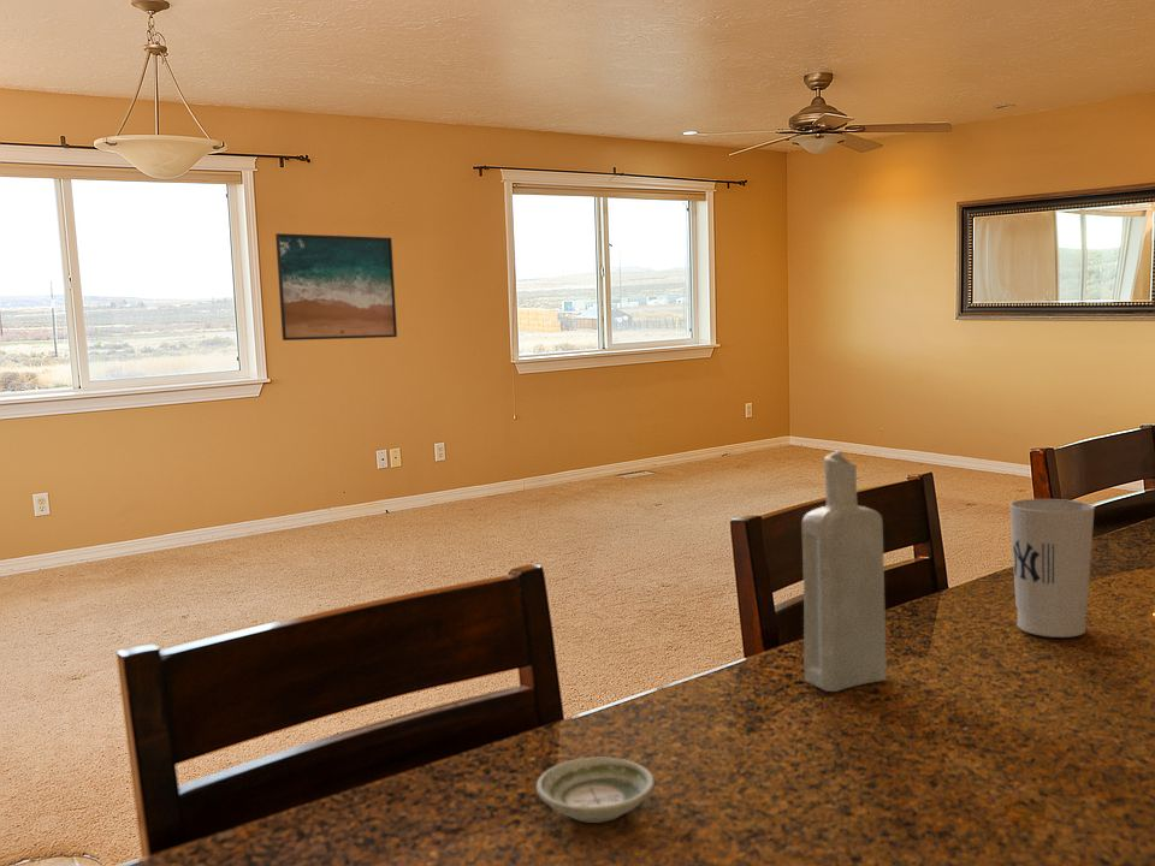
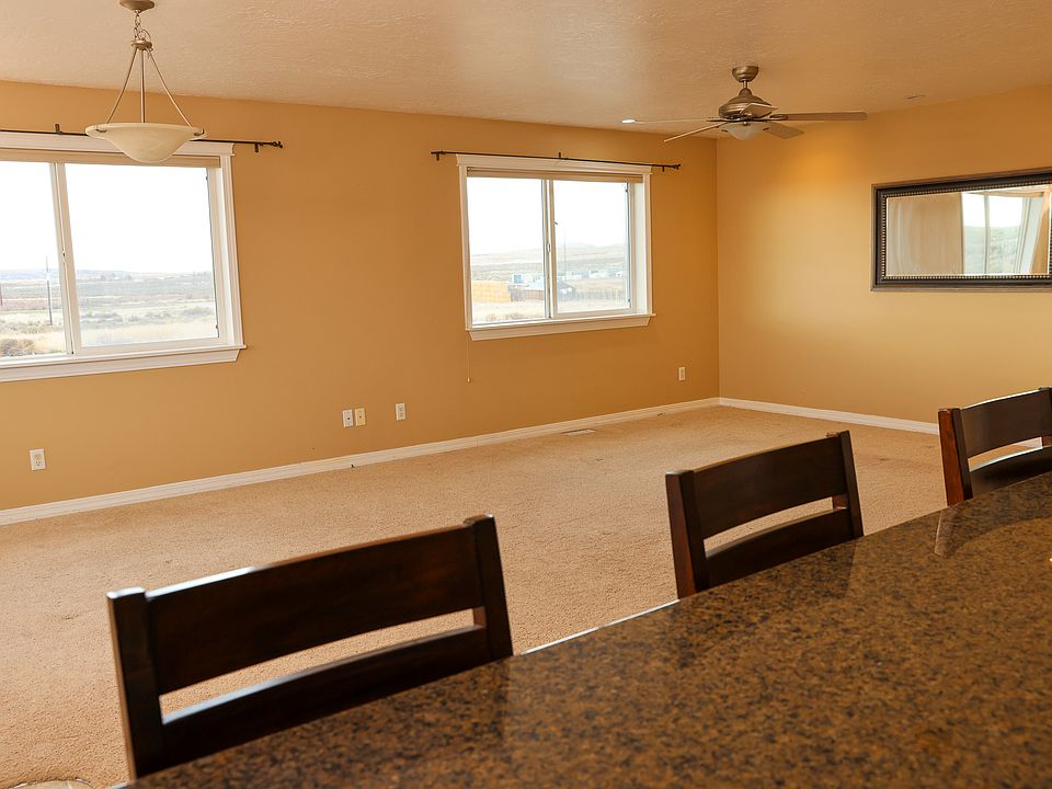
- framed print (338, 286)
- cup (1050, 567)
- bottle (843, 567)
- saucer (594, 794)
